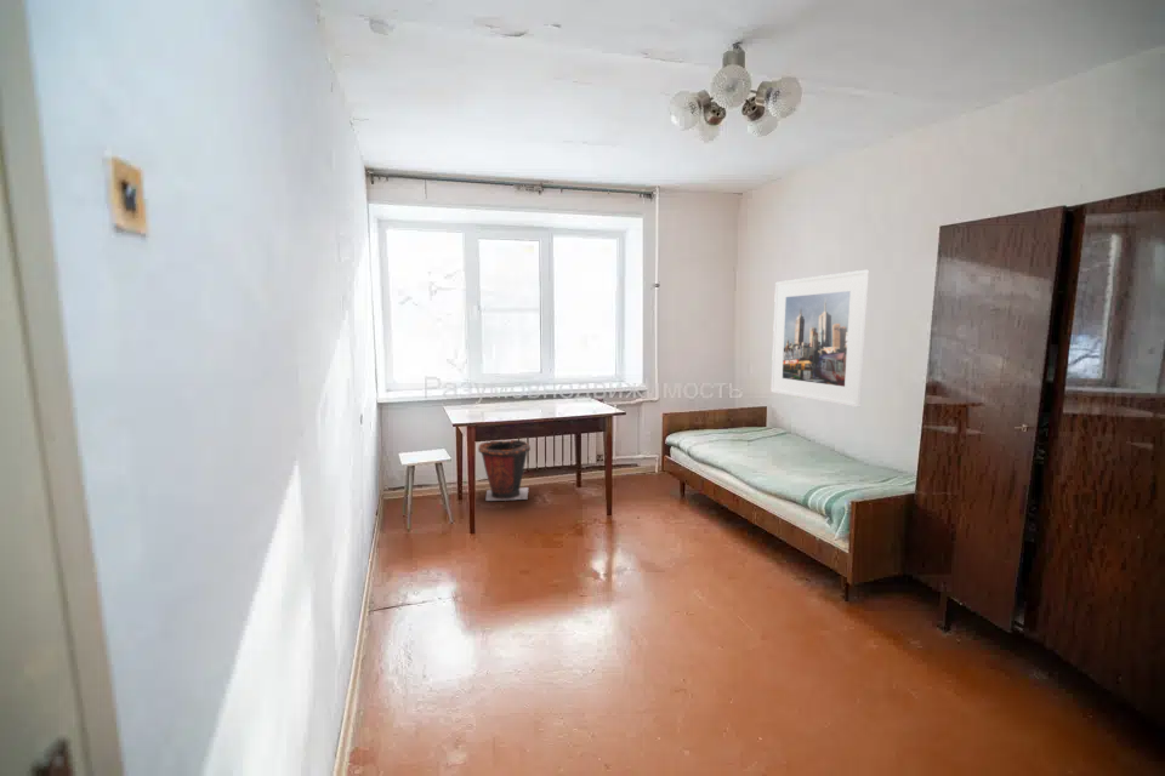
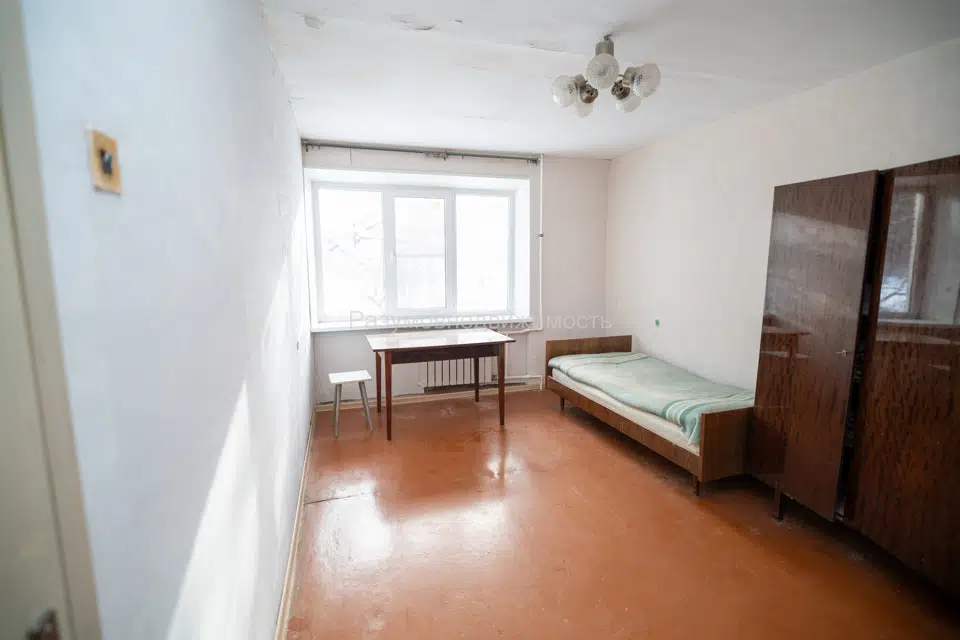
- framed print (813, 338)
- waste bin (505, 468)
